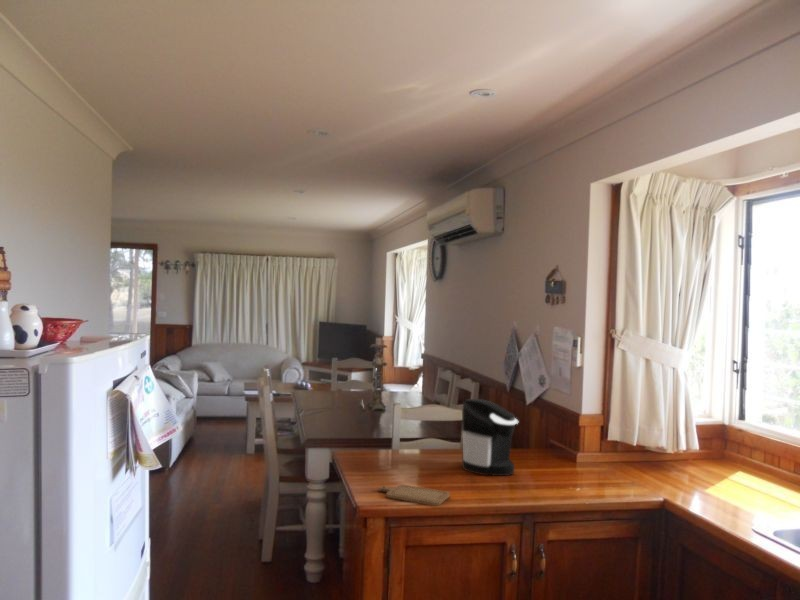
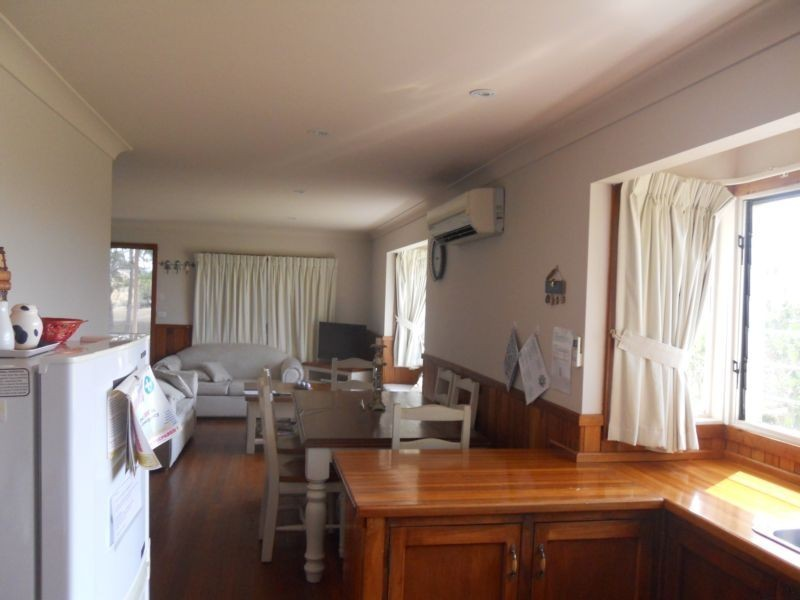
- coffee maker (490, 435)
- chopping board (411, 493)
